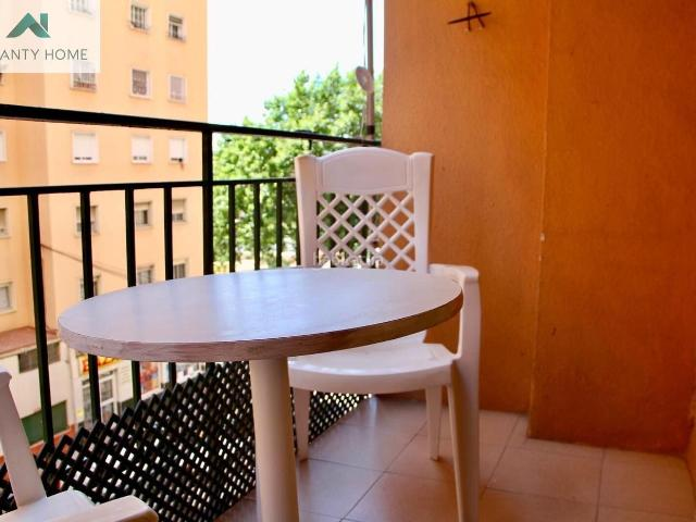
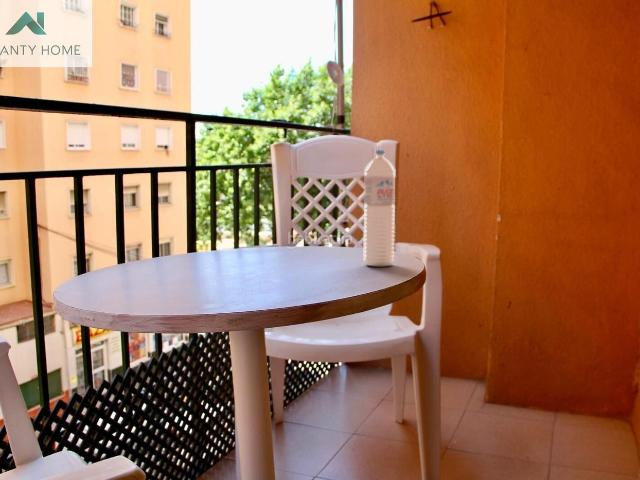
+ water bottle (379, 208)
